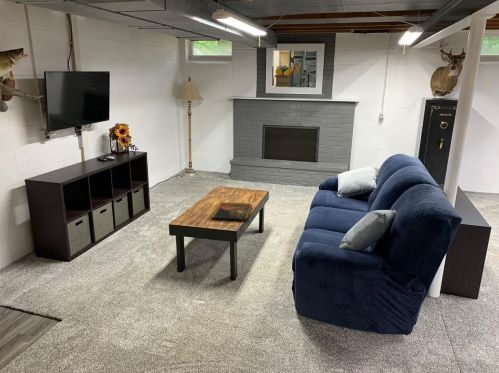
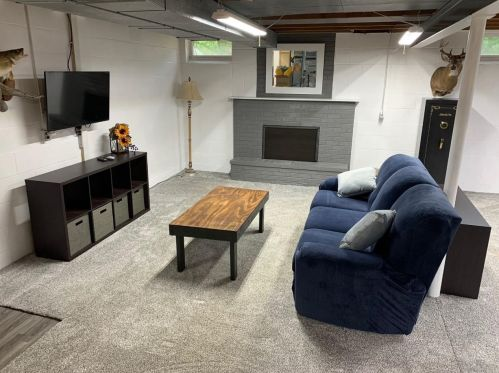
- decorative tray (232, 211)
